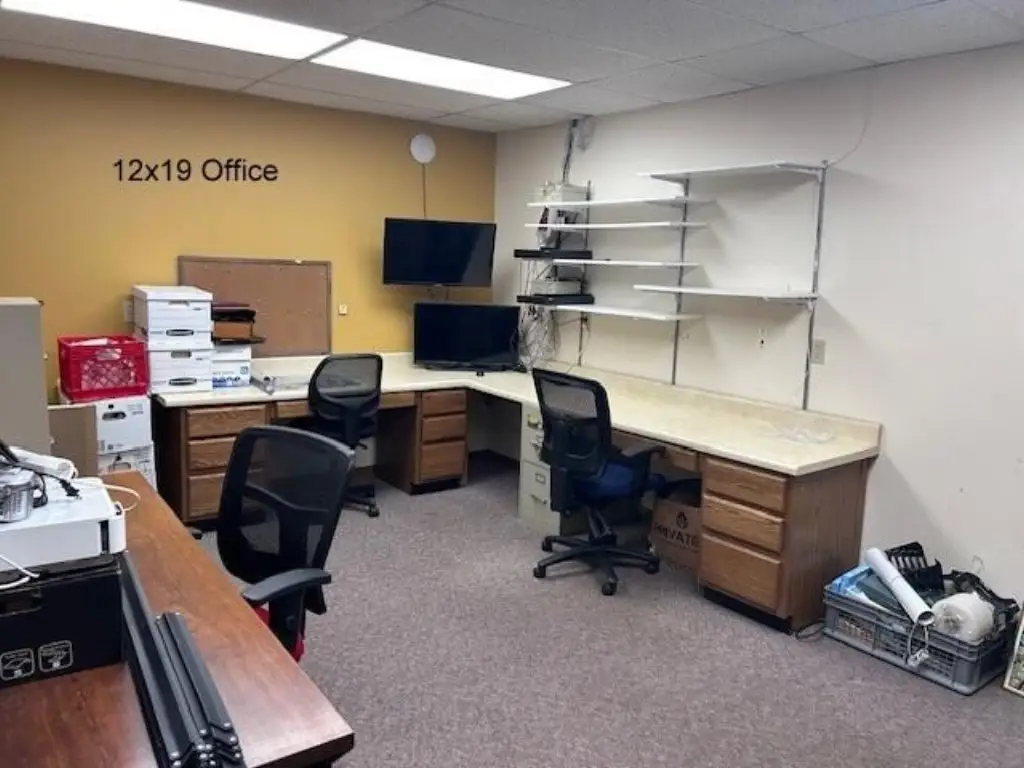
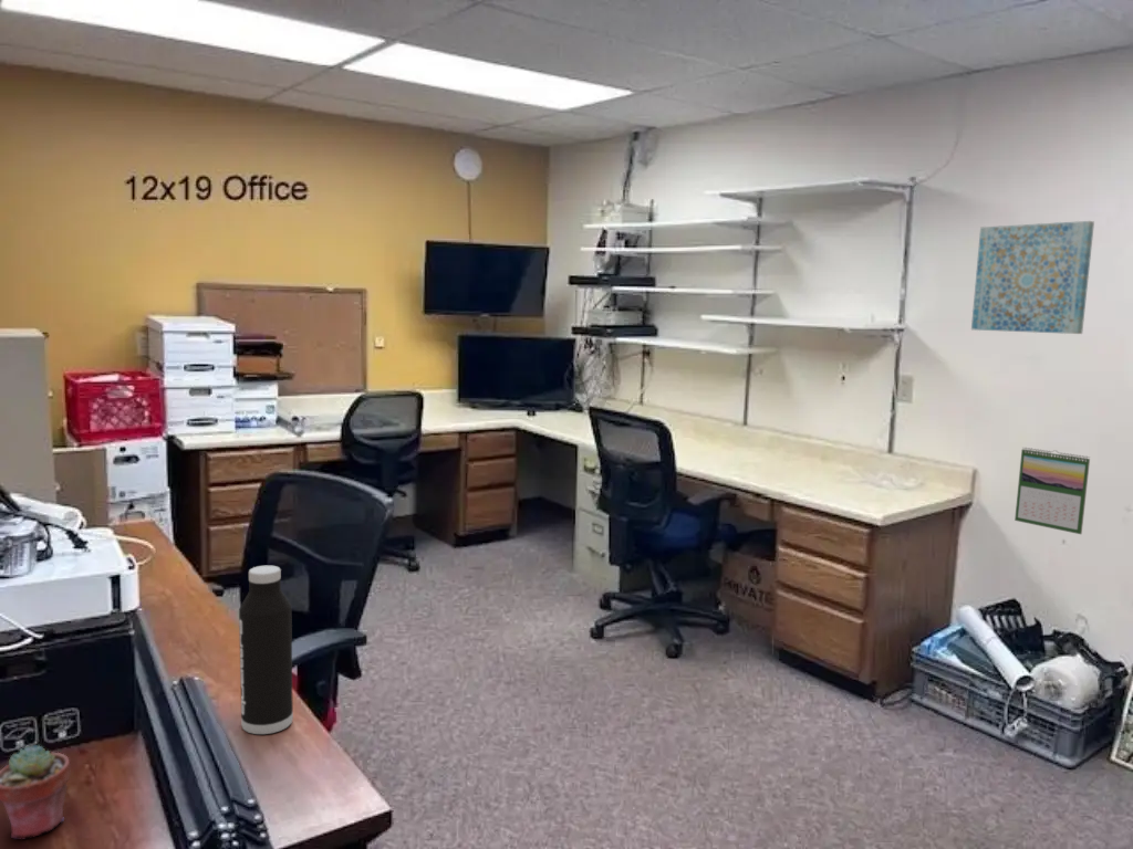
+ potted succulent (33, 785)
+ calendar (1051, 489)
+ water bottle (266, 647)
+ wall art (1029, 279)
